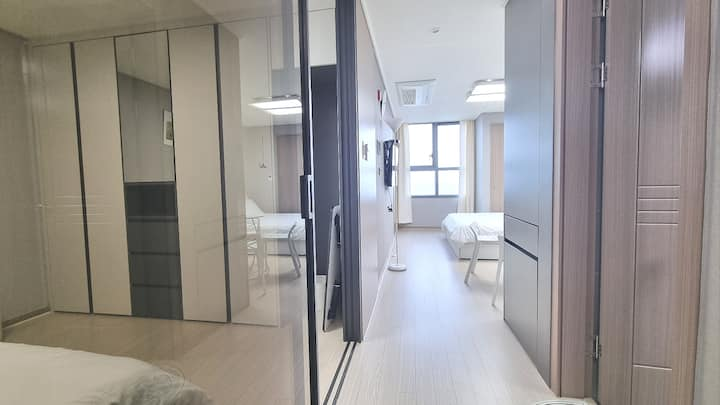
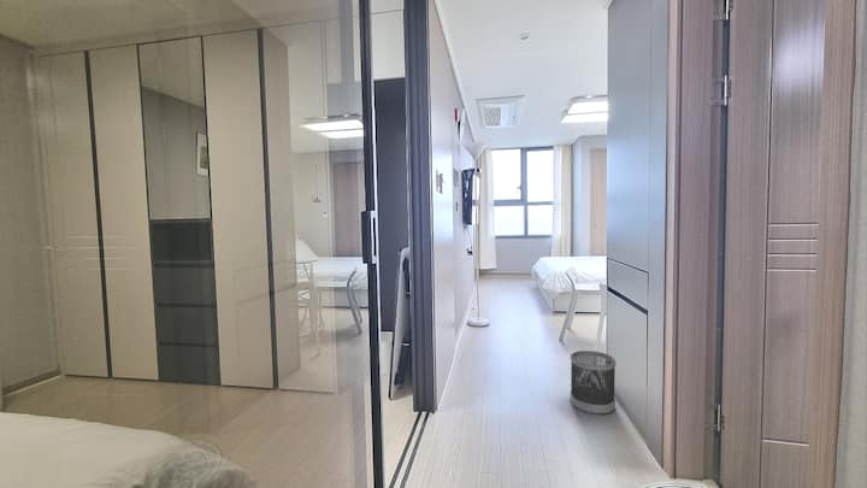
+ wastebasket (591, 381)
